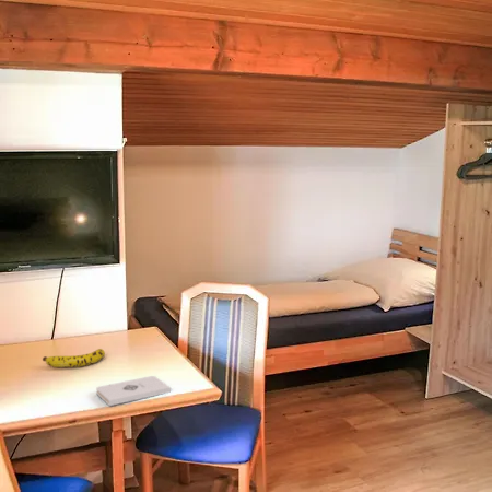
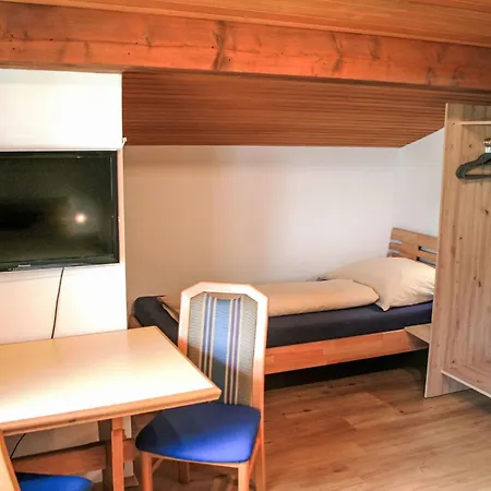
- notepad (132, 389)
- fruit (74, 356)
